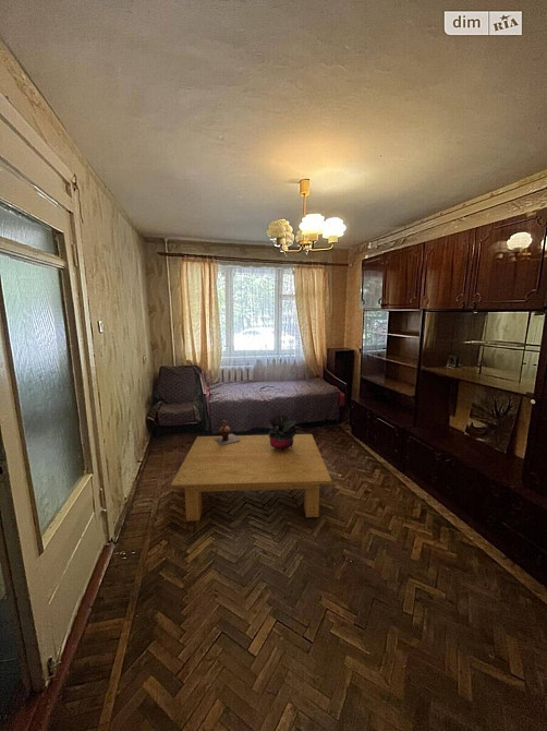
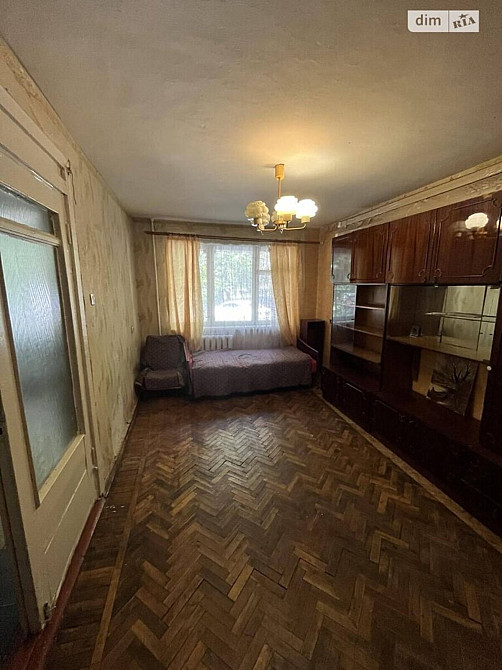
- coffee table (254, 472)
- potted plant (282, 430)
- ceramic jug (227, 430)
